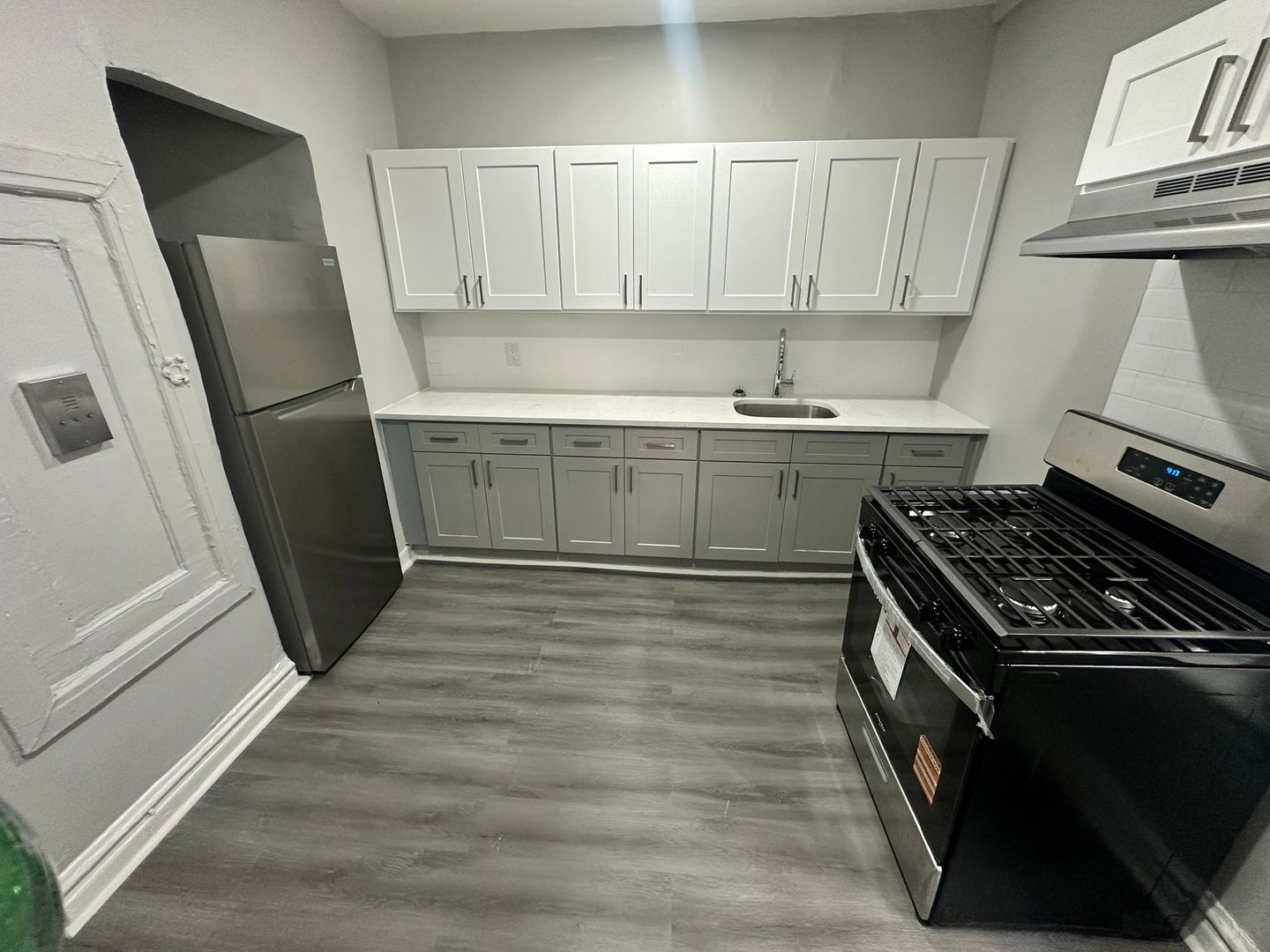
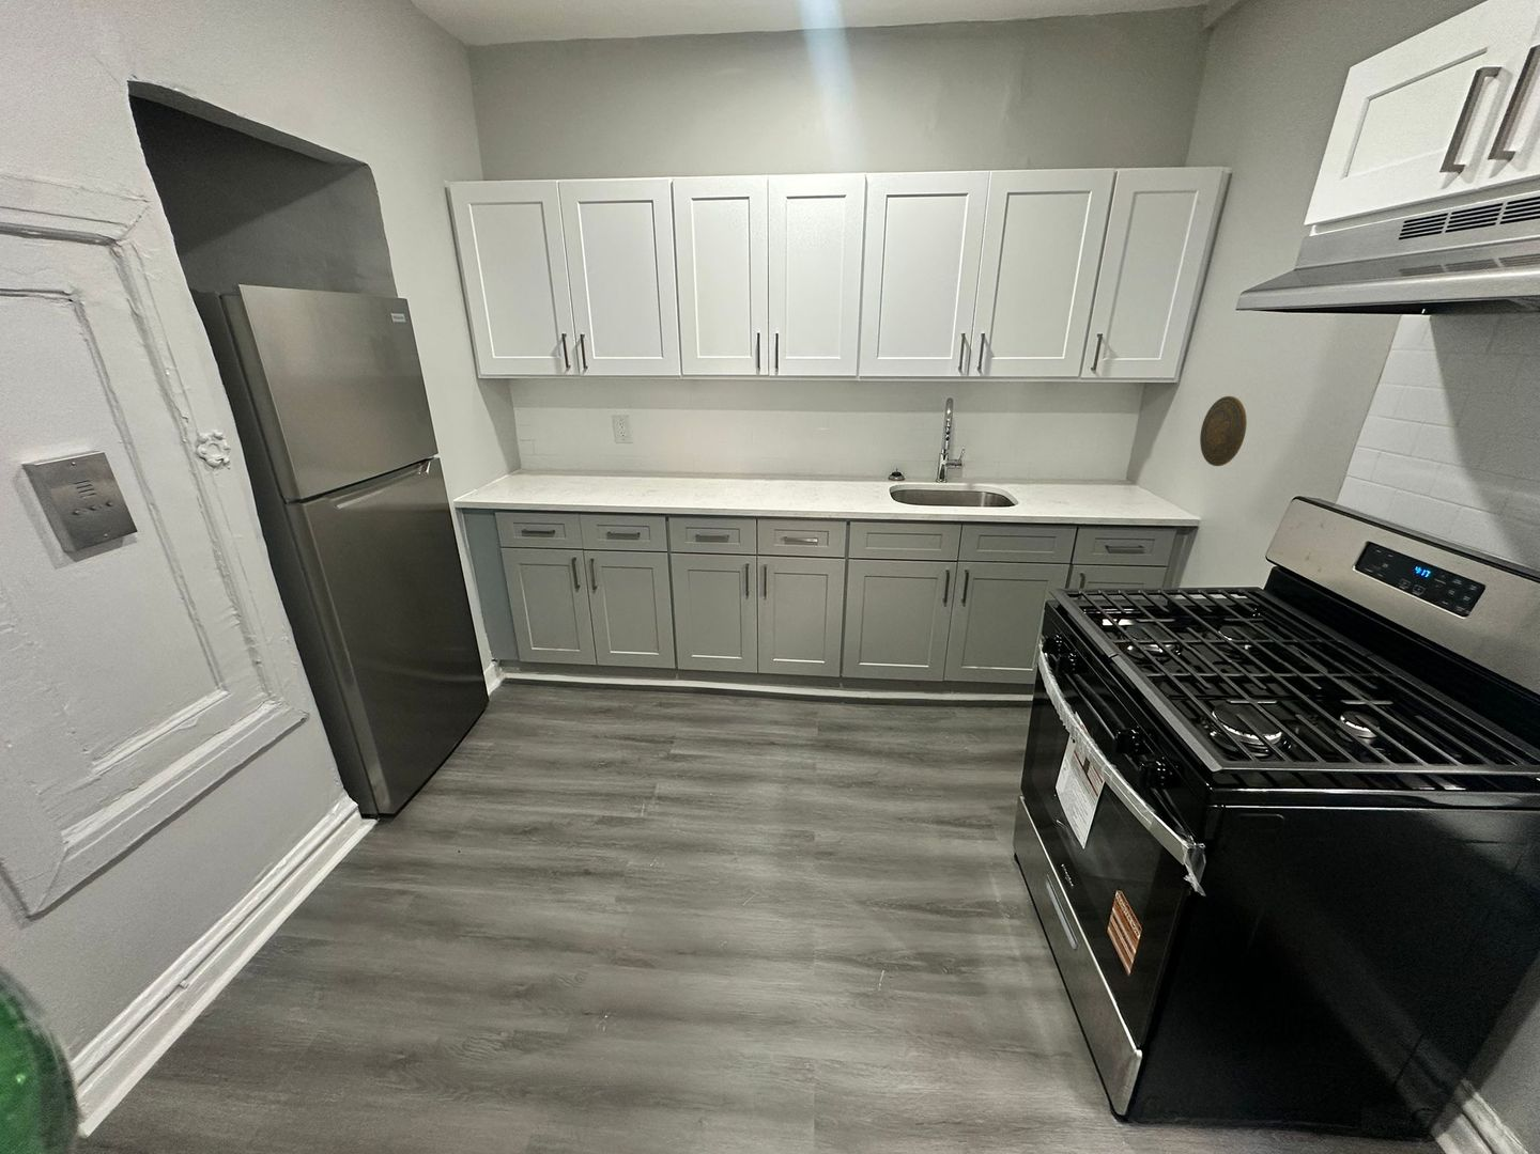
+ decorative plate (1219, 430)
